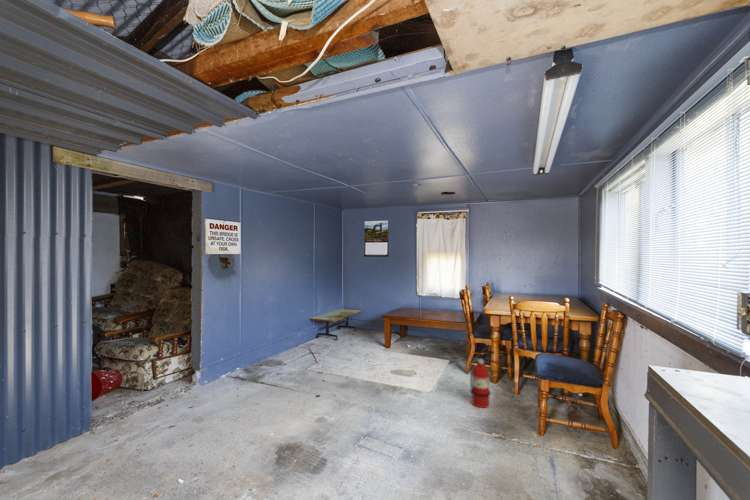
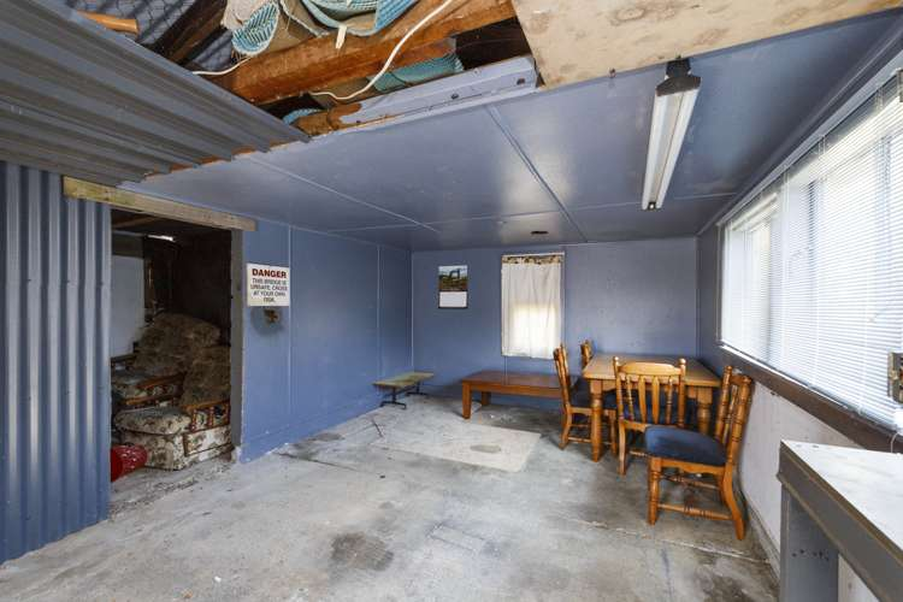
- fire extinguisher (484, 377)
